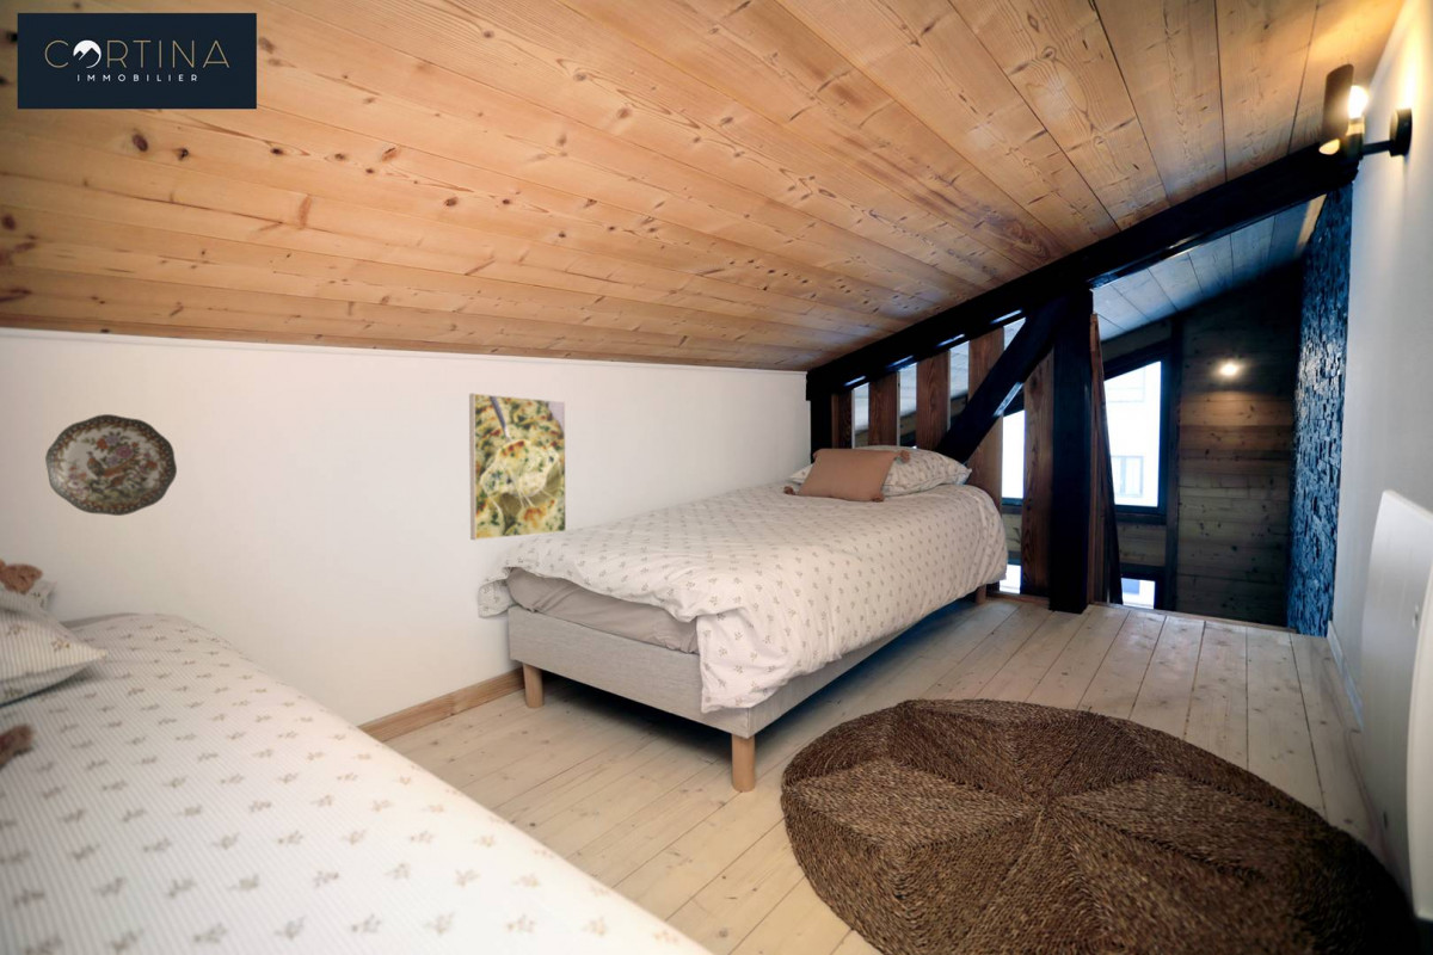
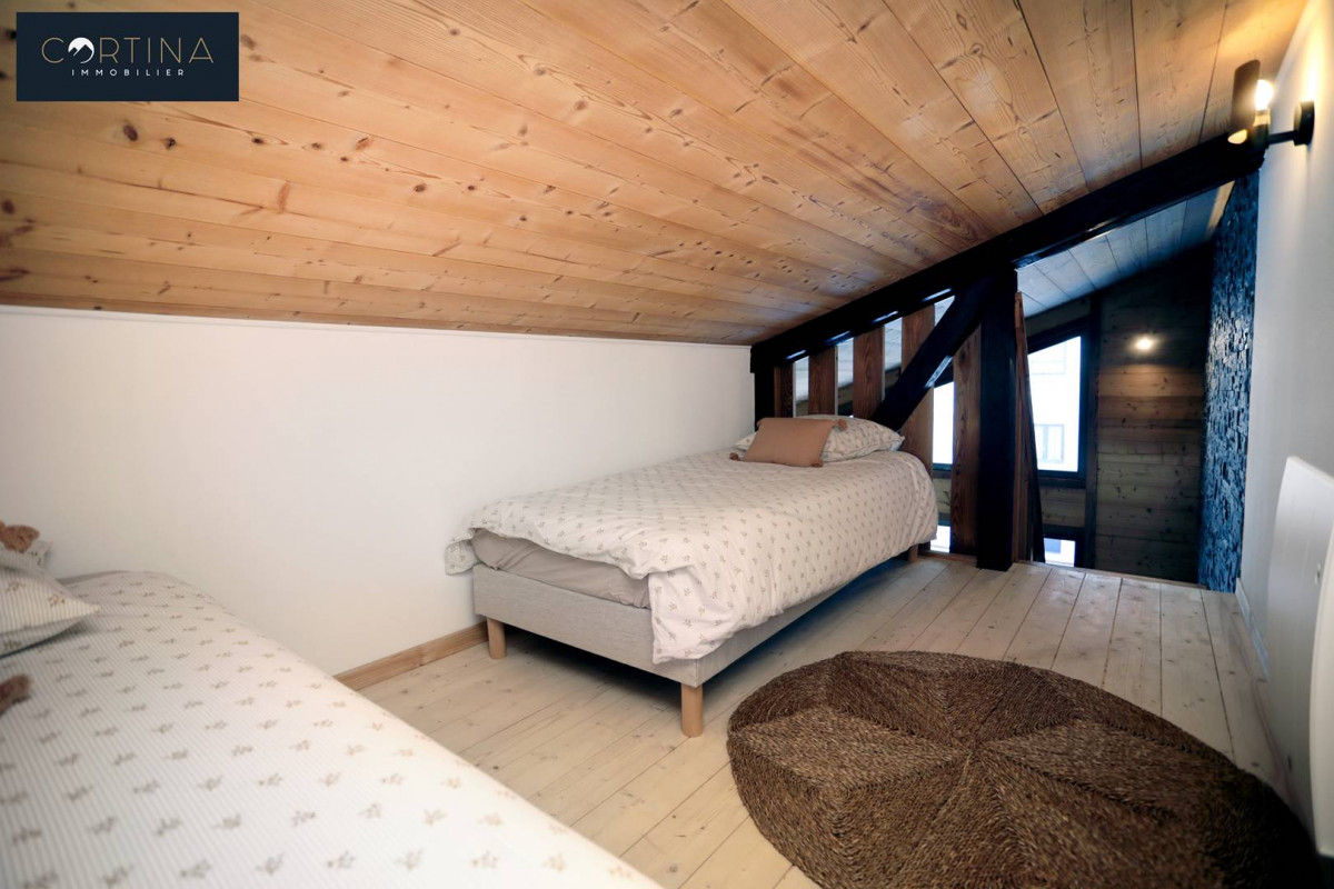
- decorative plate (113, 464)
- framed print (519, 467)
